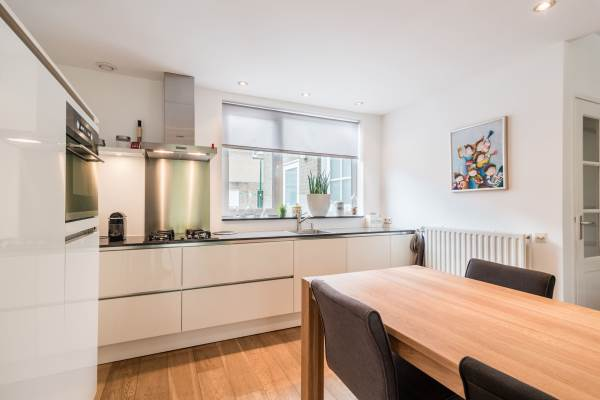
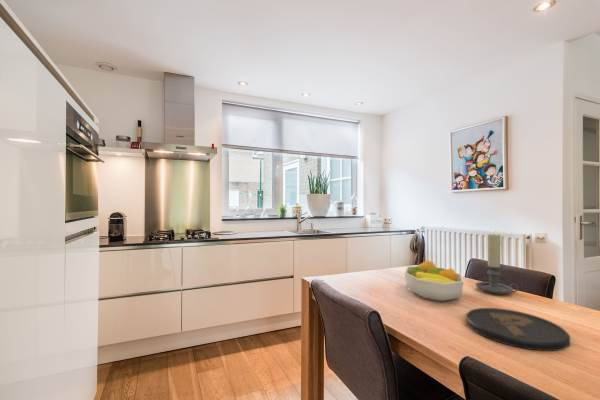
+ candle holder (497, 262)
+ fruit bowl (432, 278)
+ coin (513, 326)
